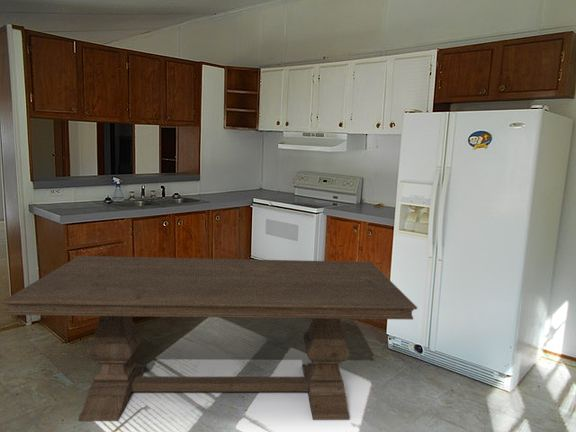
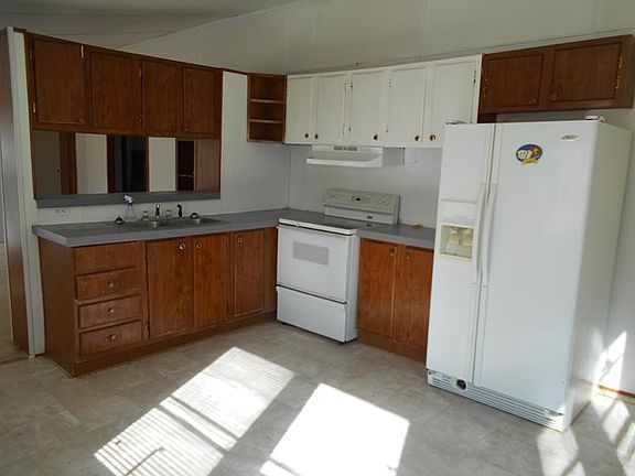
- dining table (222, 316)
